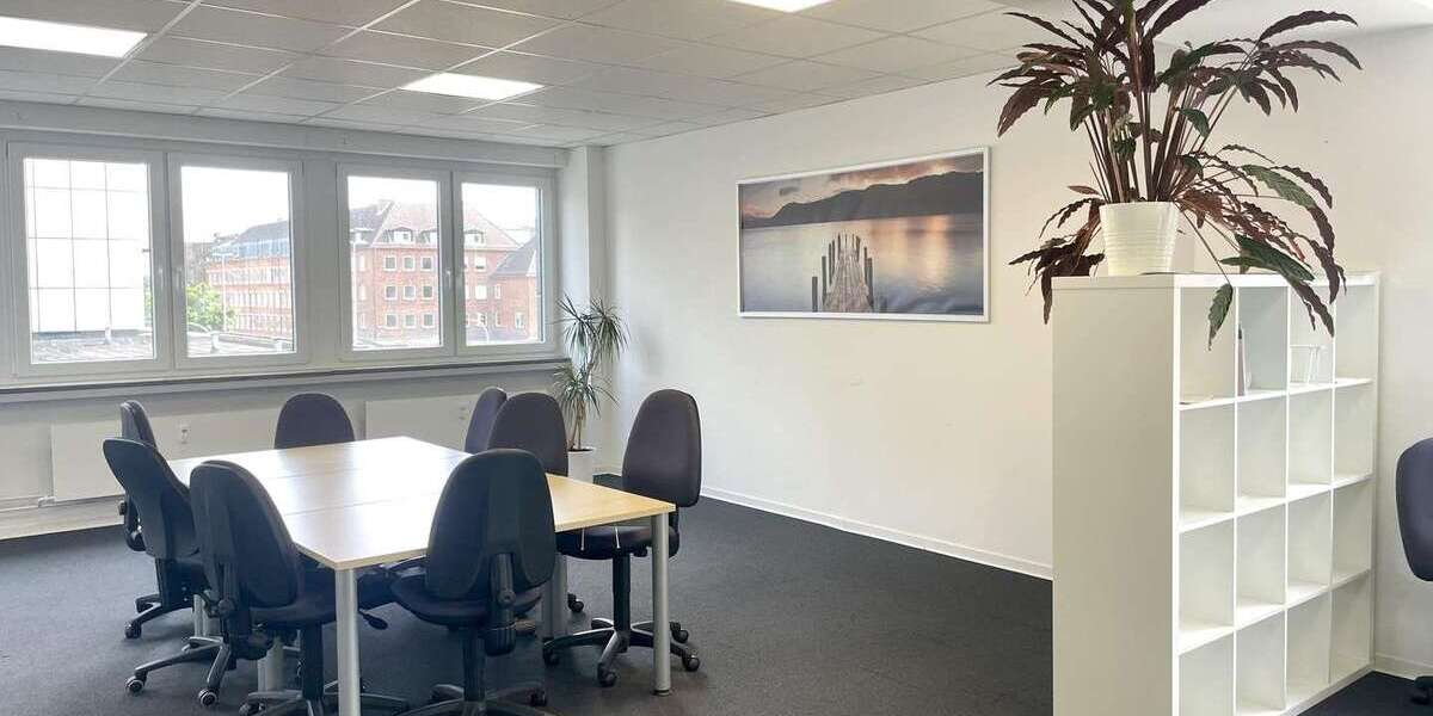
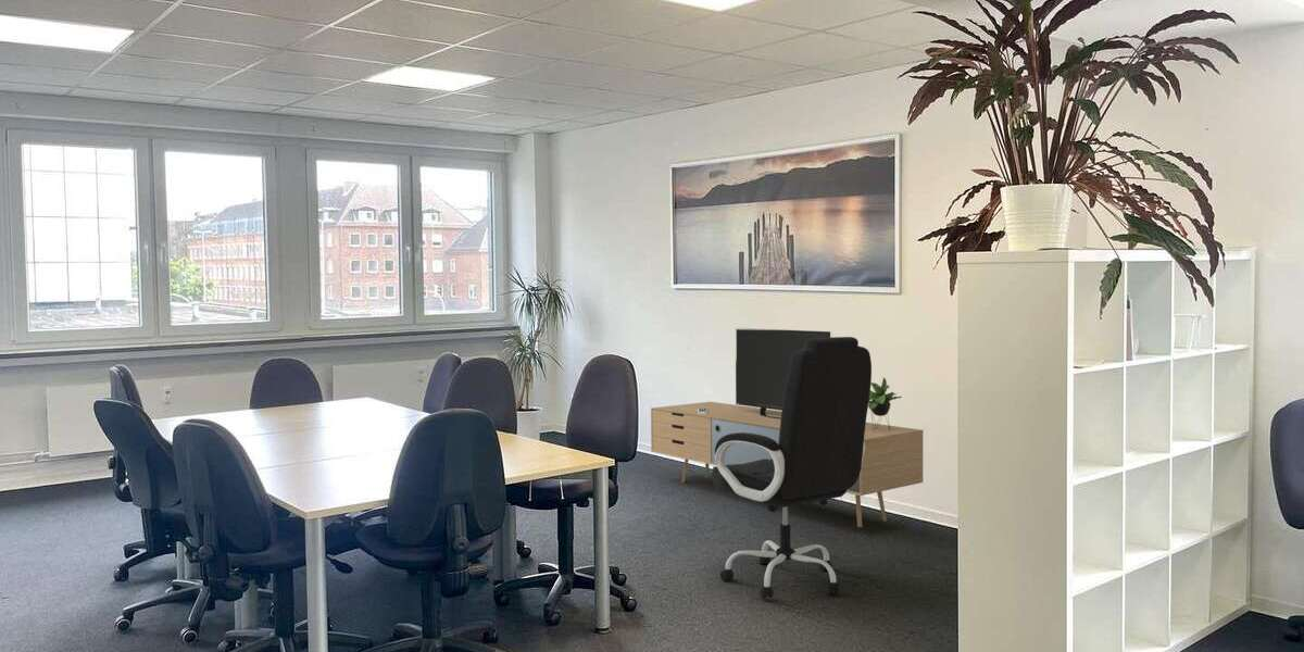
+ media console (776, 415)
+ office chair (788, 460)
